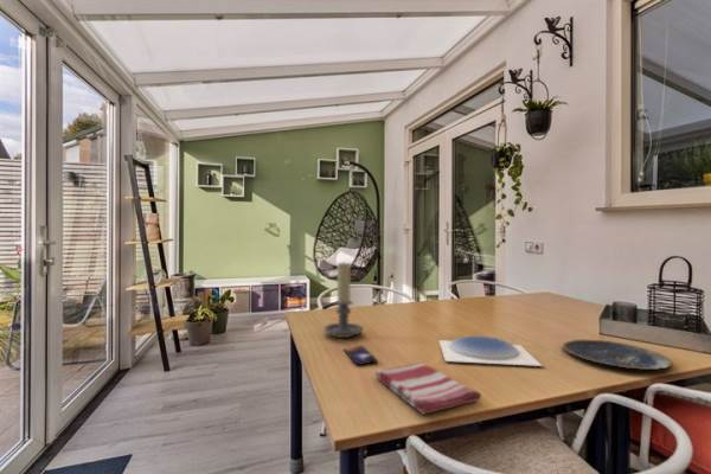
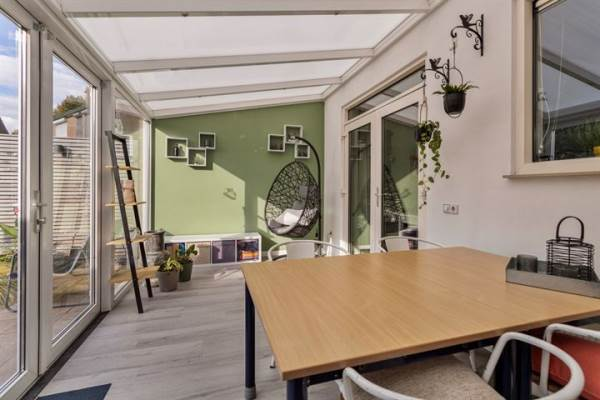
- candle holder (342, 296)
- smartphone (359, 354)
- plate (482, 344)
- plate (613, 353)
- dish towel (423, 383)
